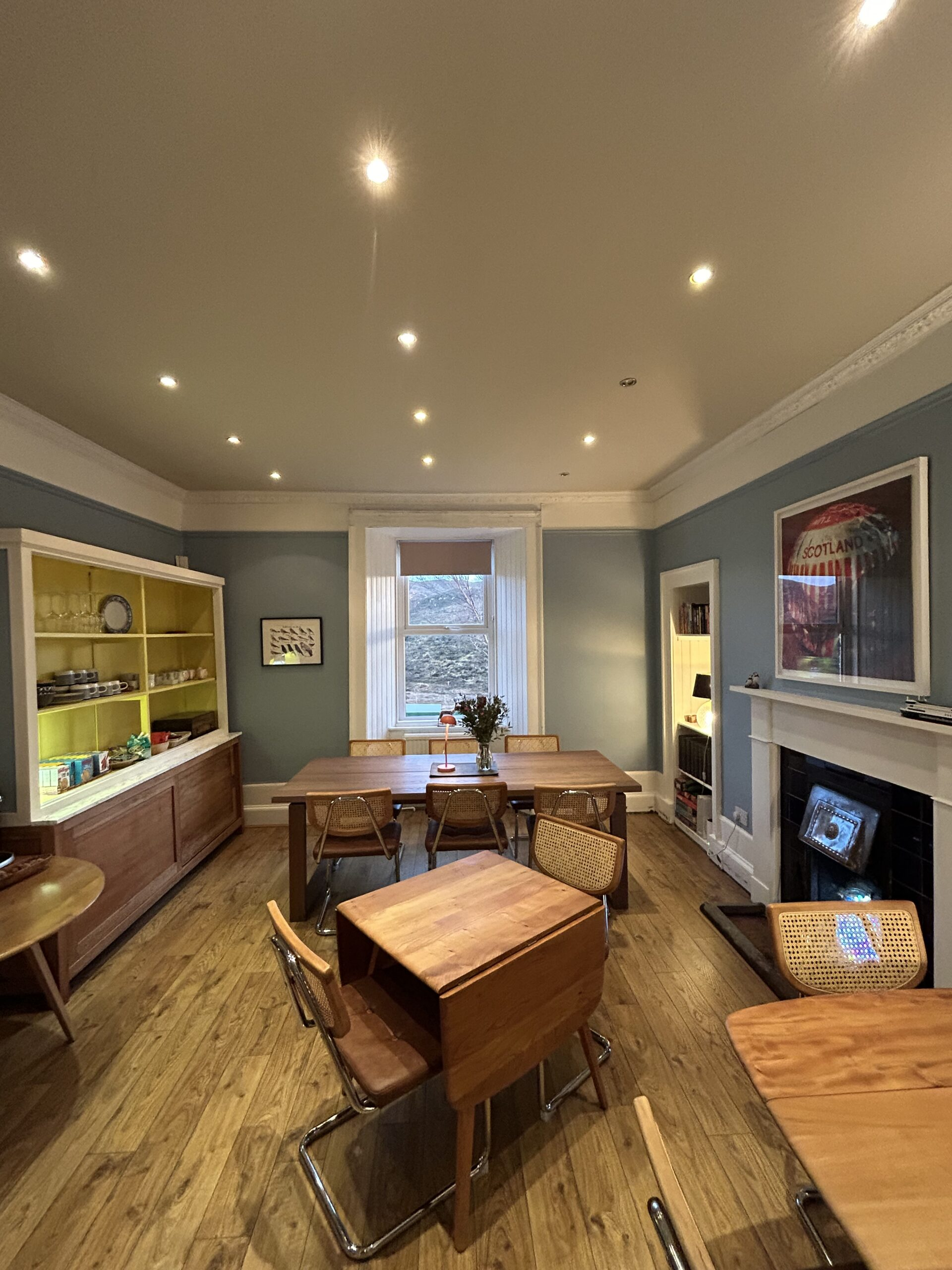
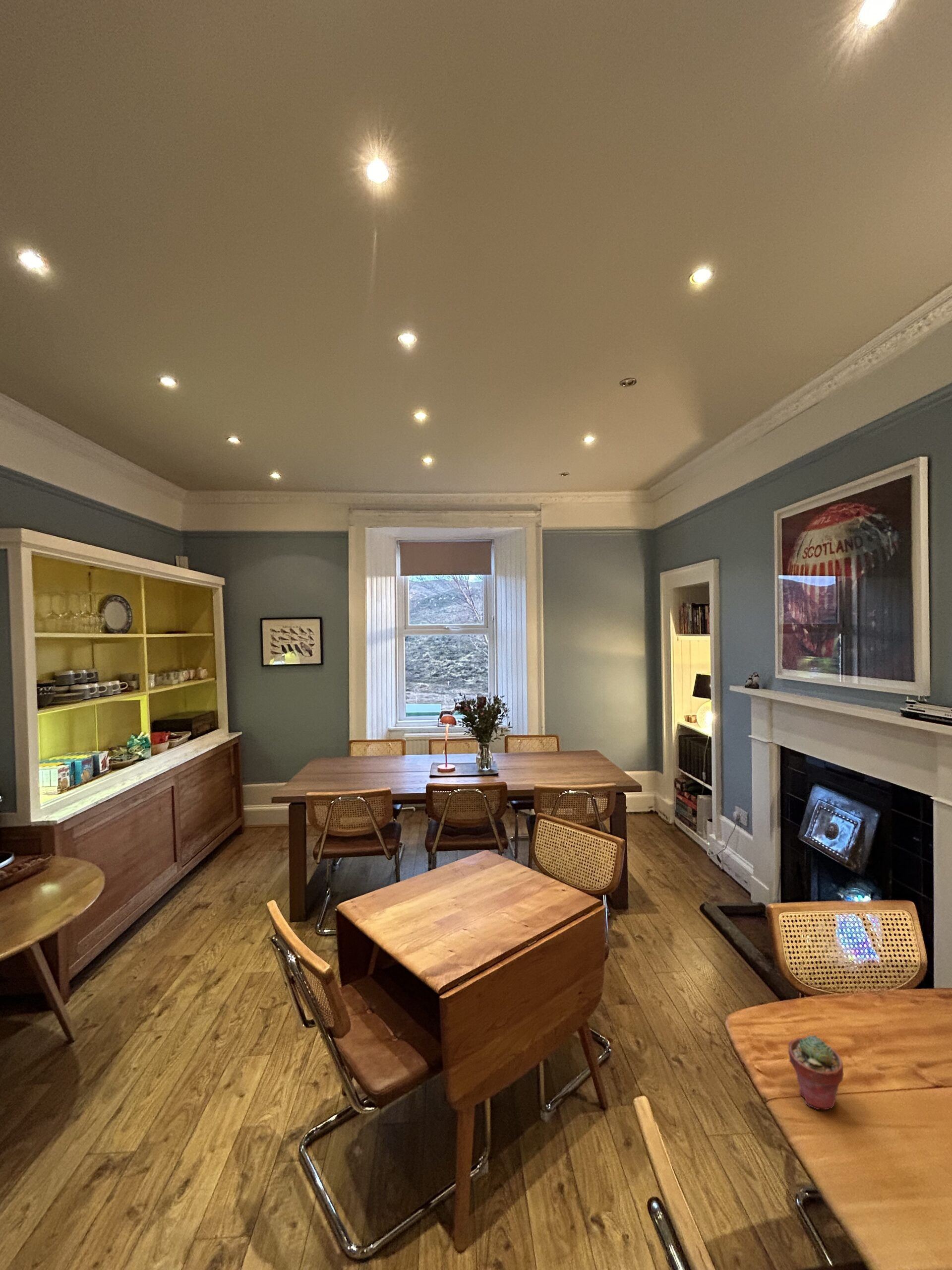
+ potted succulent (816, 1067)
